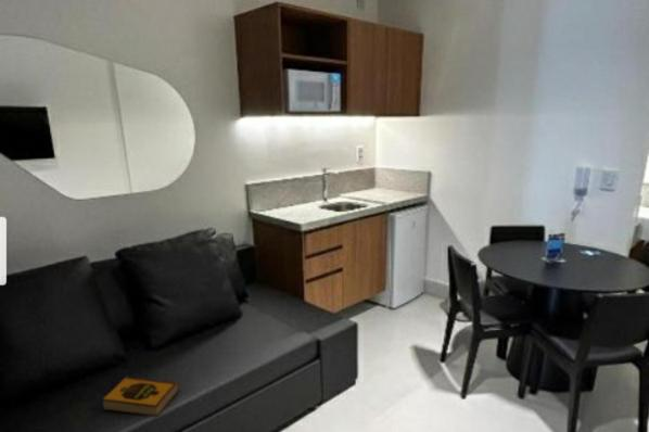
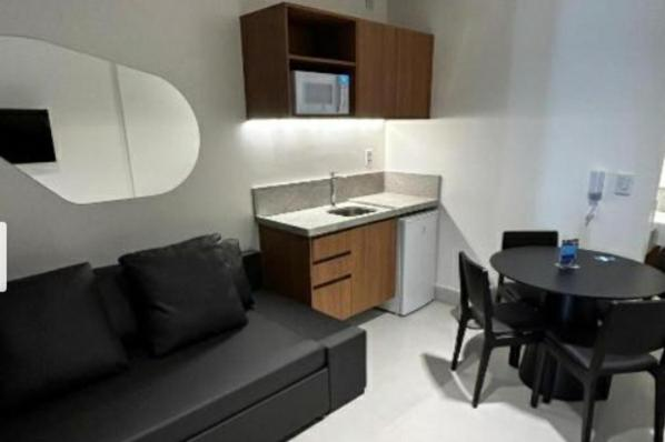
- hardback book (142, 394)
